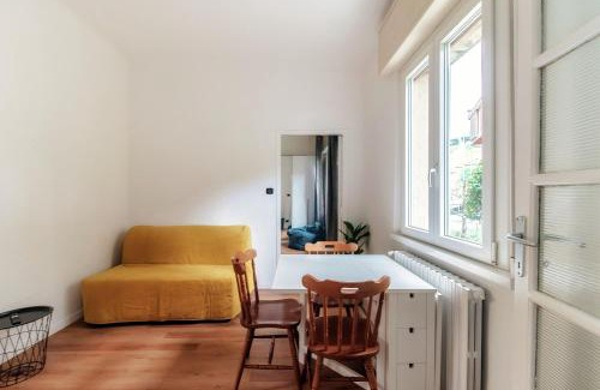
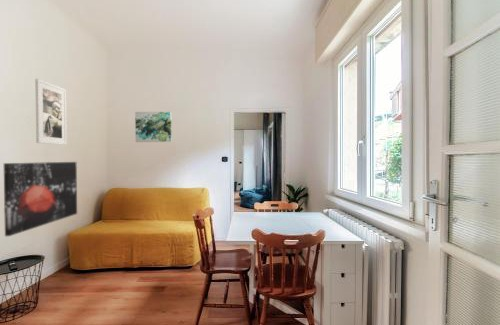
+ wall art (153, 127)
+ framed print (52, 114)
+ wall art (46, 192)
